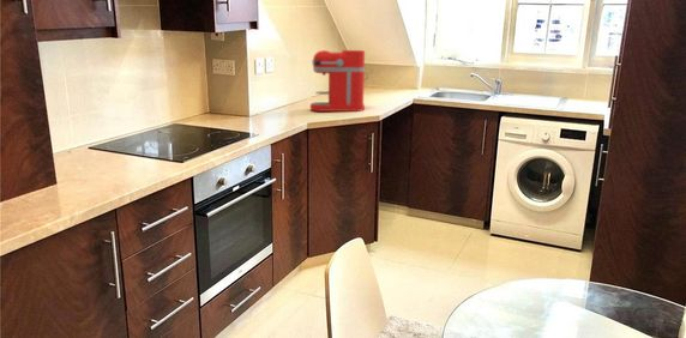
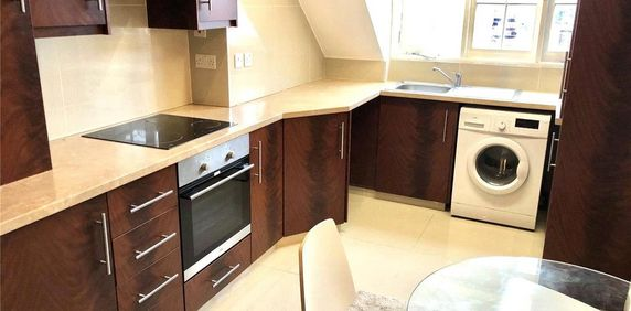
- coffee maker (336, 80)
